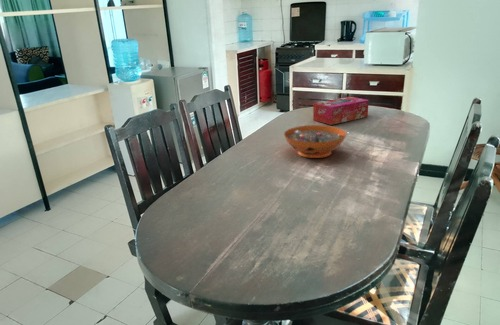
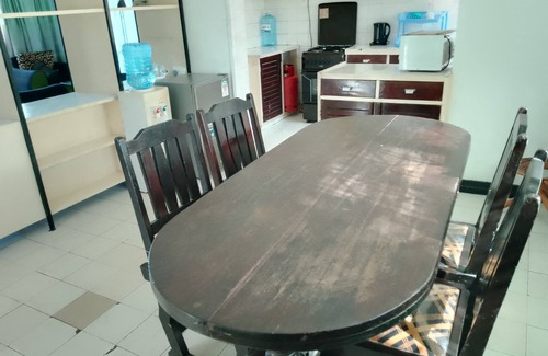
- tissue box (340, 110)
- decorative bowl (314, 142)
